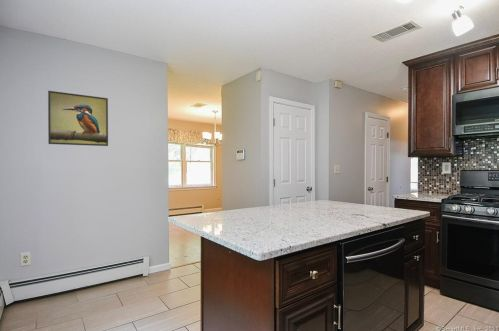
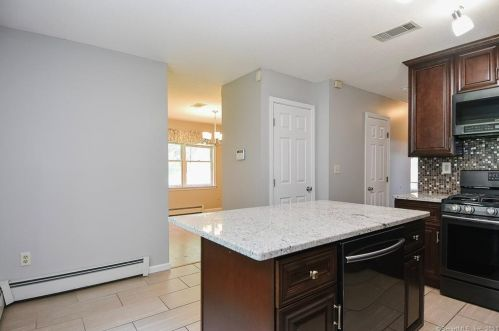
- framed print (79, 119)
